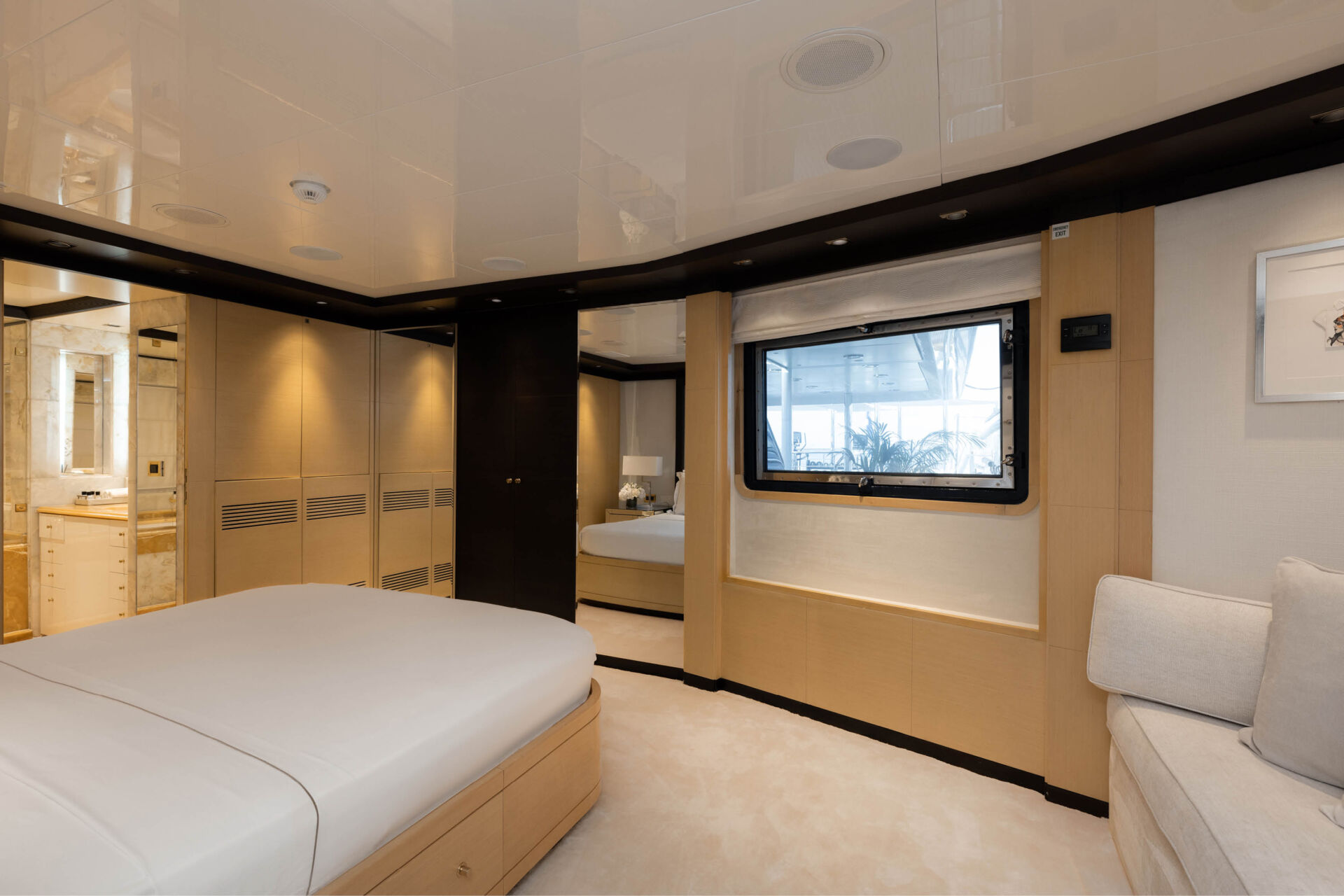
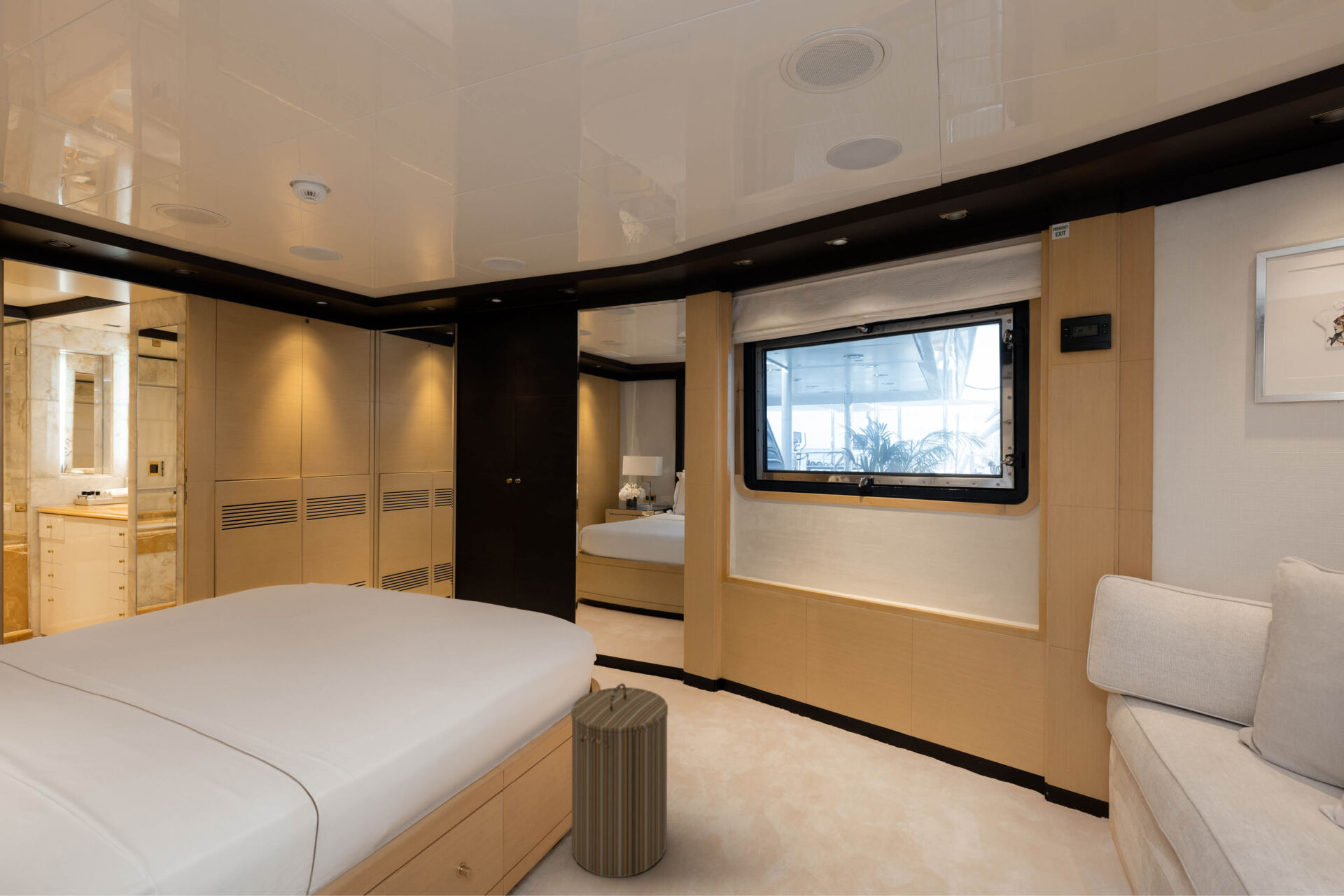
+ laundry hamper (620, 764)
